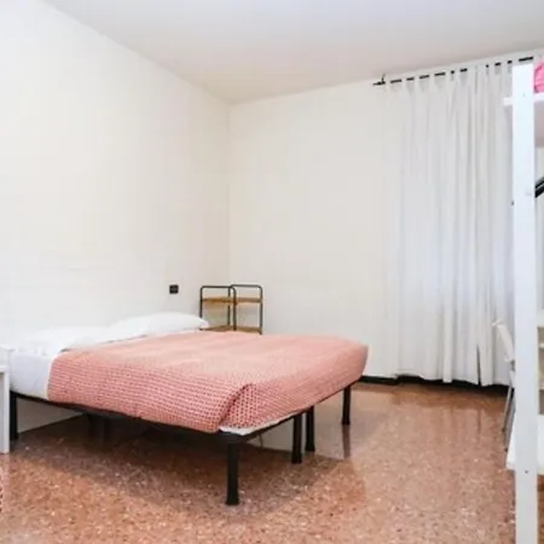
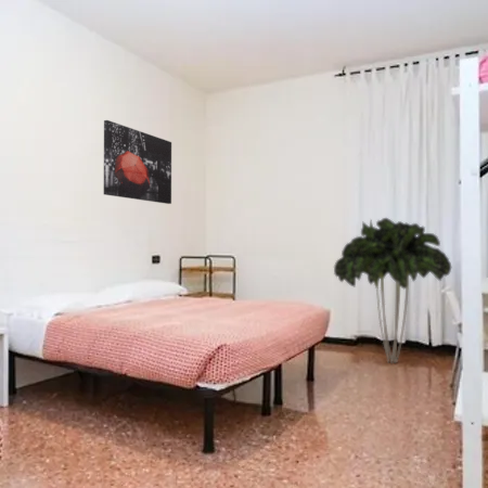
+ wall art (140, 165)
+ indoor plant (396, 290)
